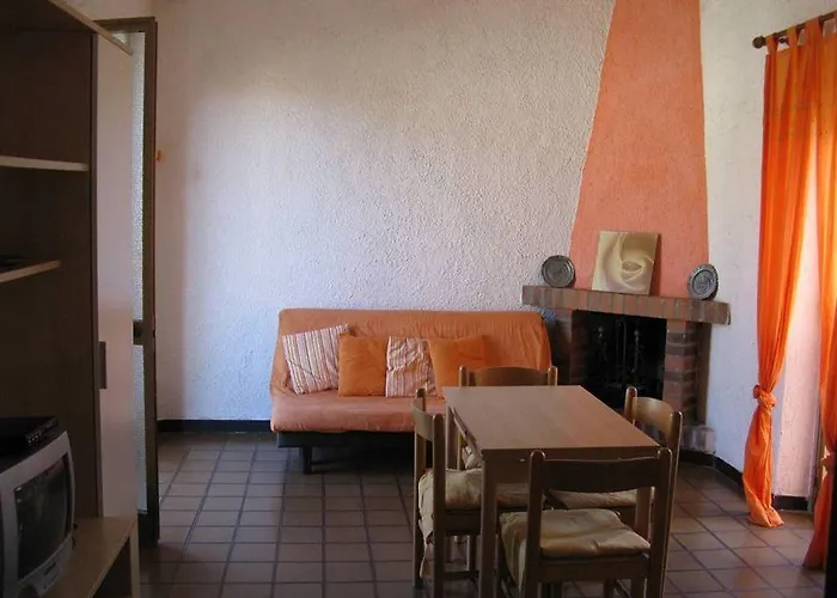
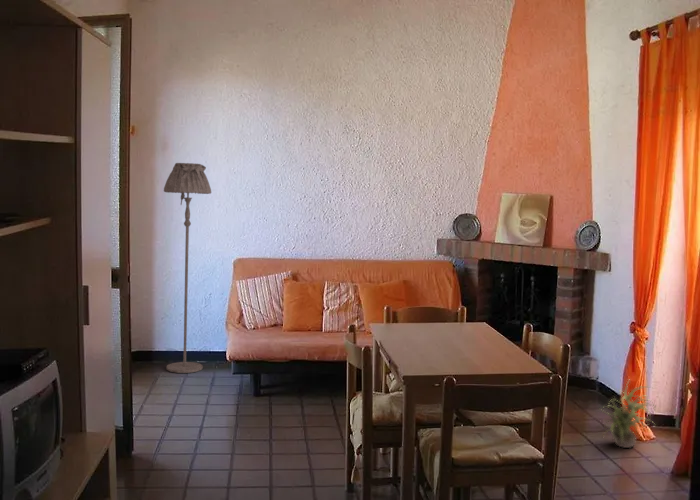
+ potted plant (630, 415)
+ floor lamp (186, 267)
